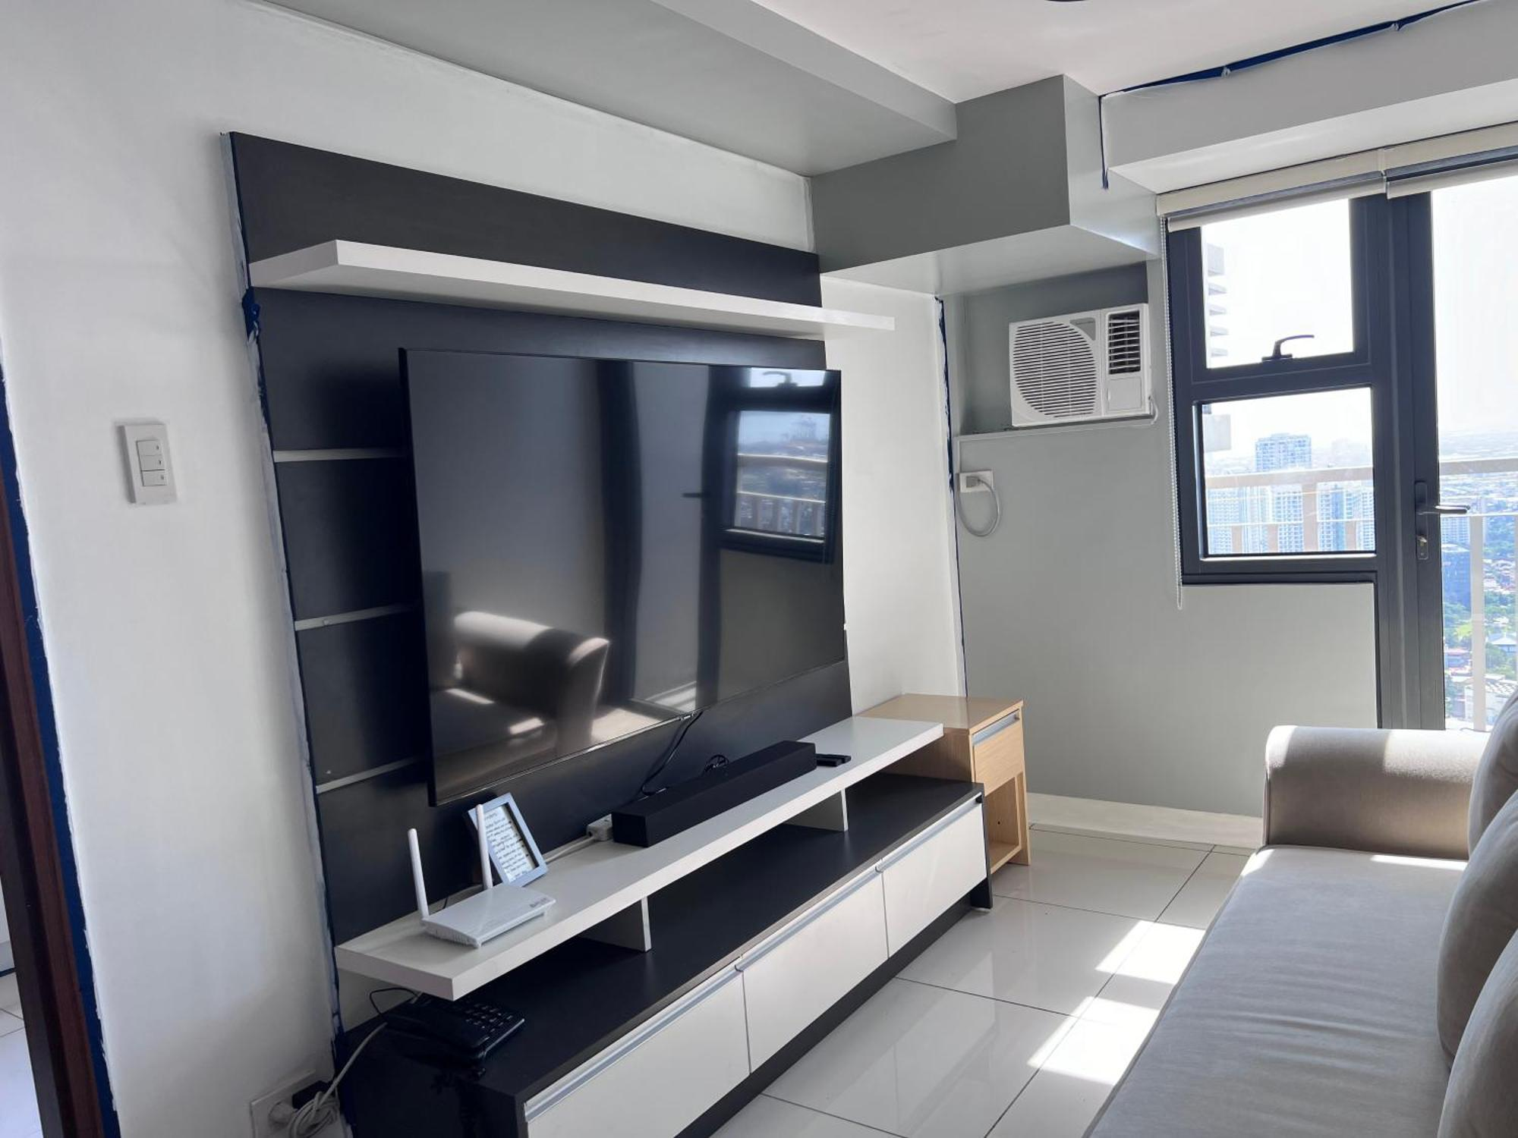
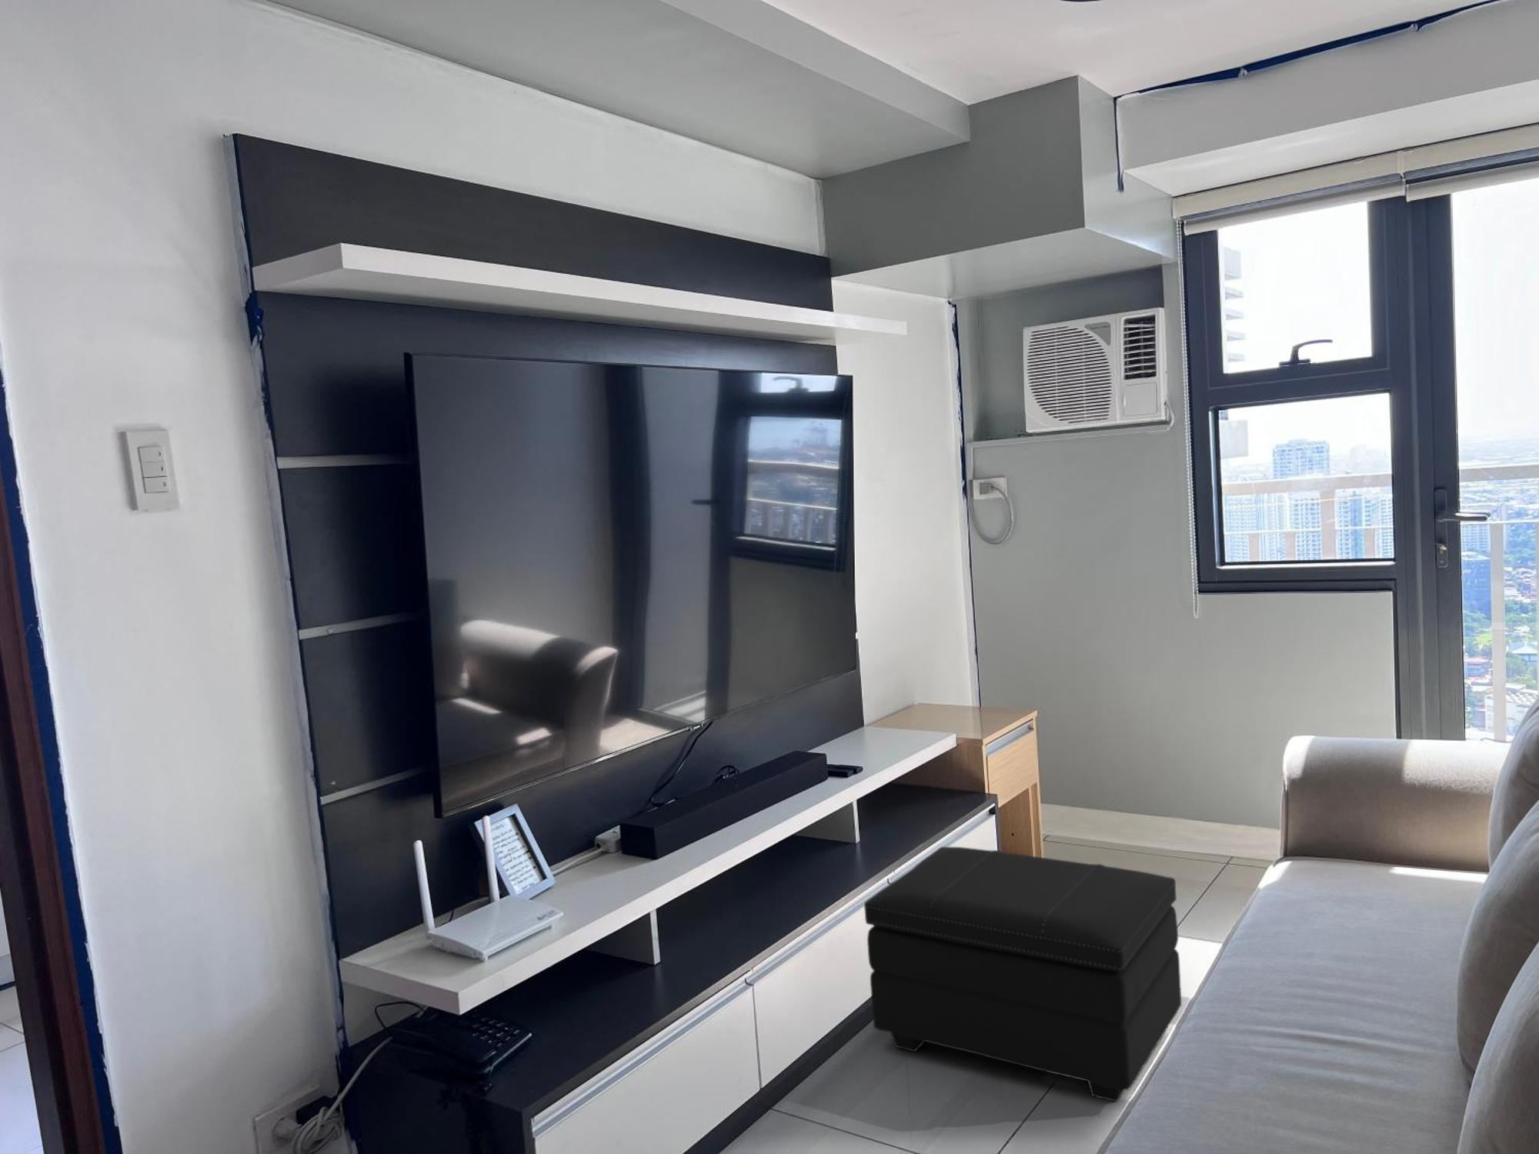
+ footstool (1024, 959)
